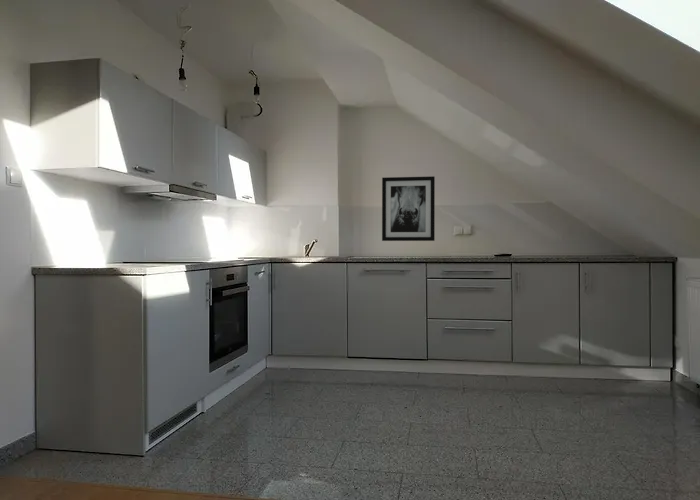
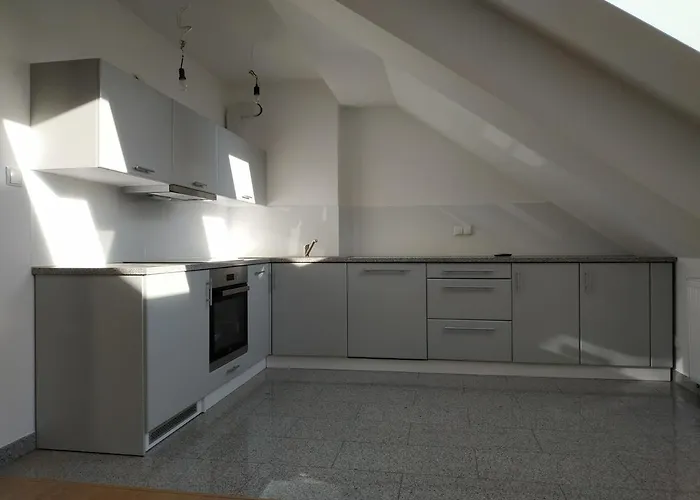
- wall art (408, 209)
